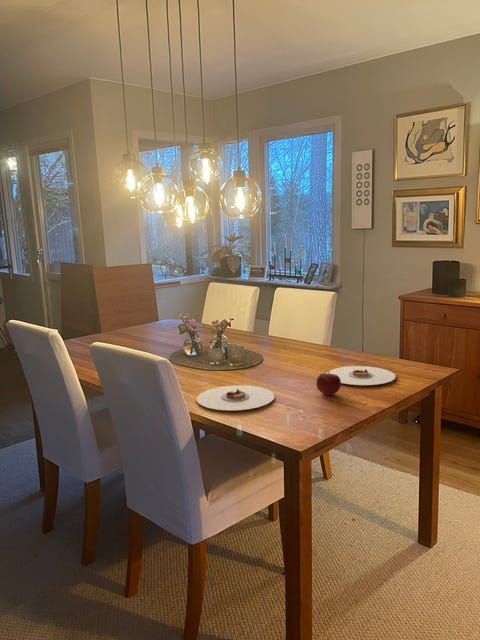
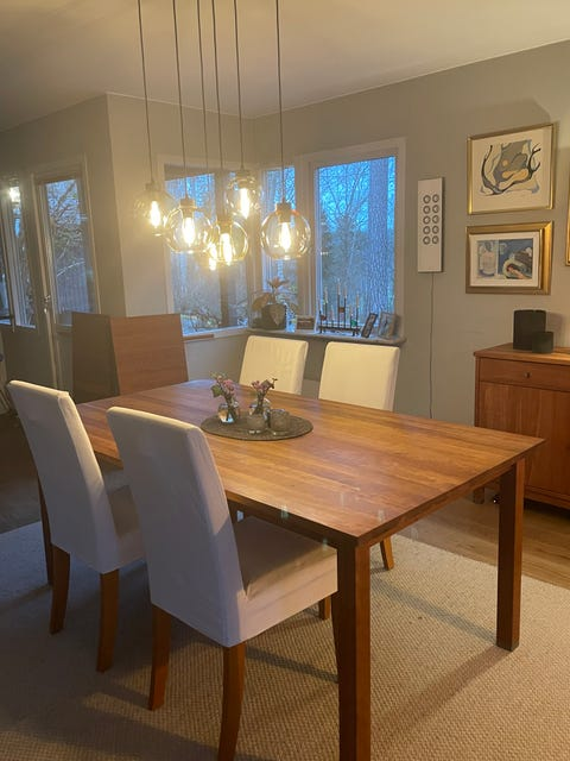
- plate (360, 372)
- plate (235, 394)
- fruit (328, 383)
